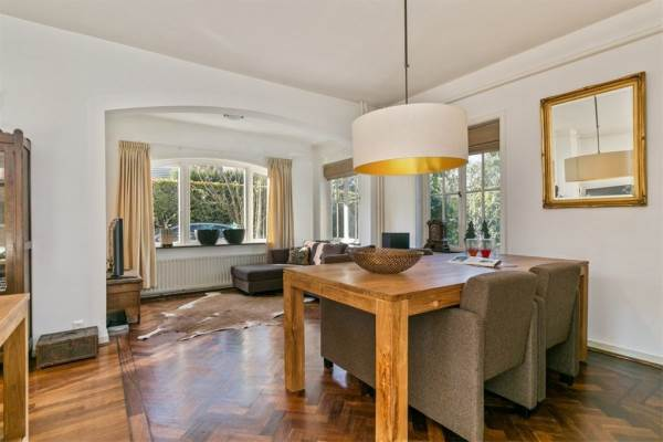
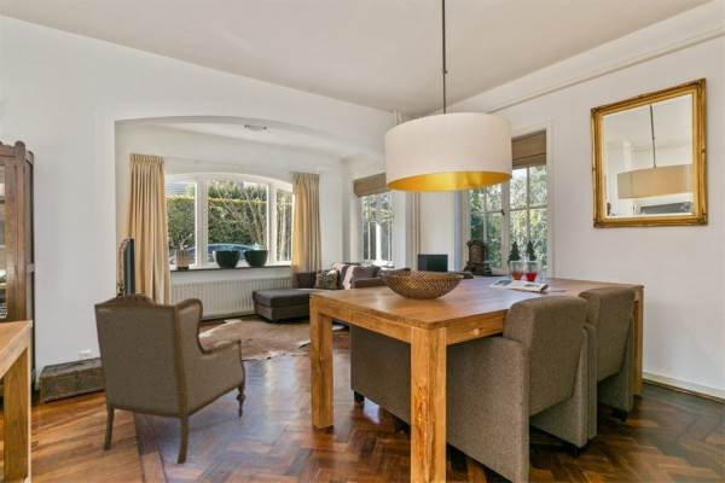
+ armchair (178, 360)
